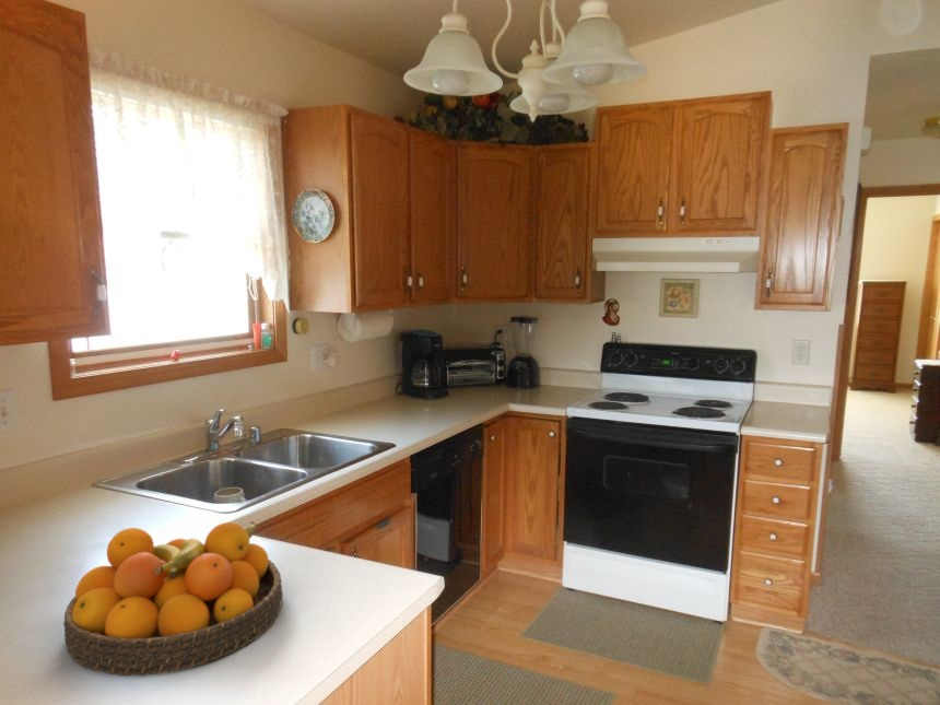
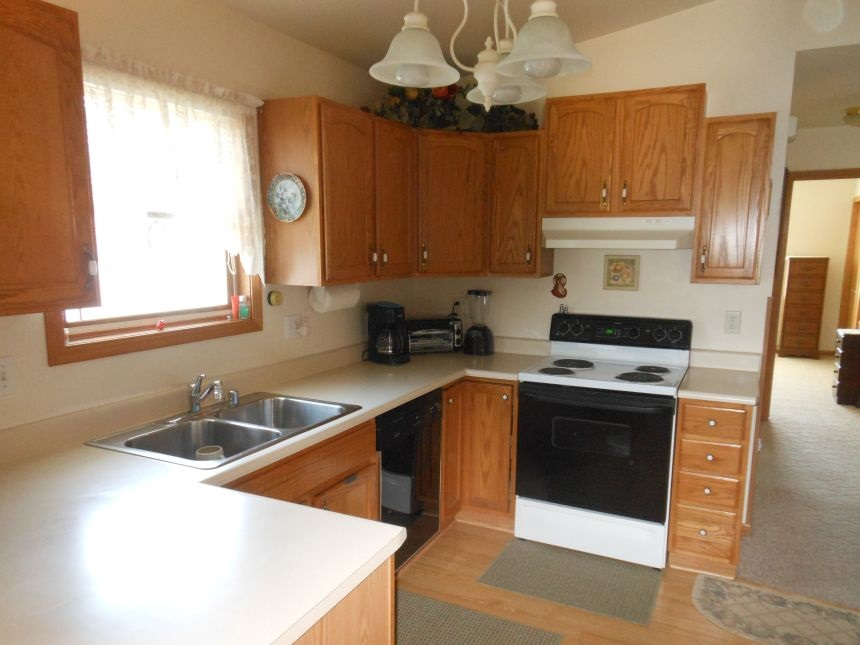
- fruit bowl (178, 576)
